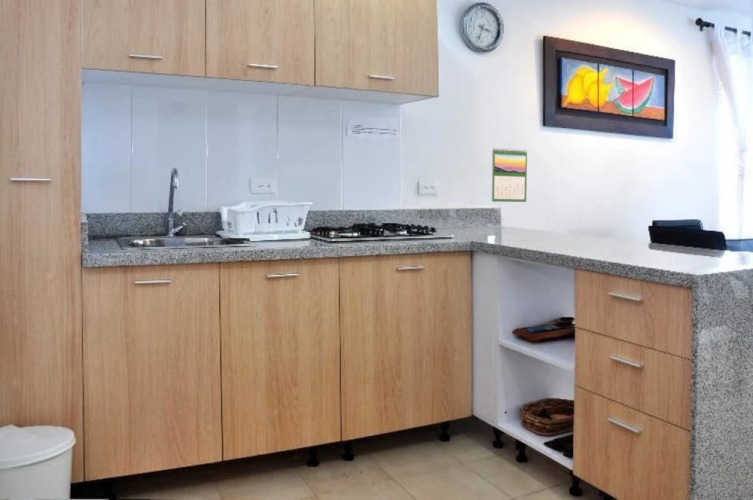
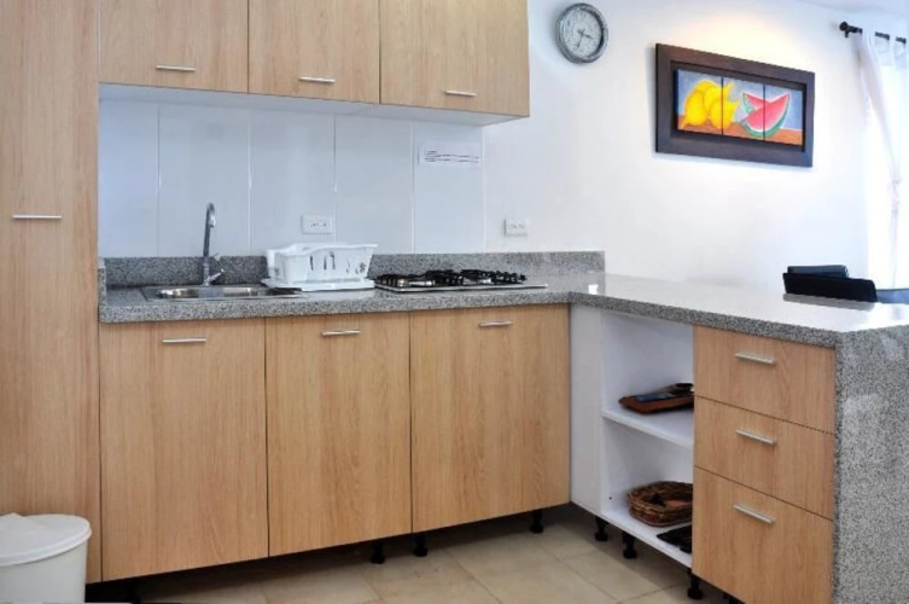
- calendar (509, 174)
